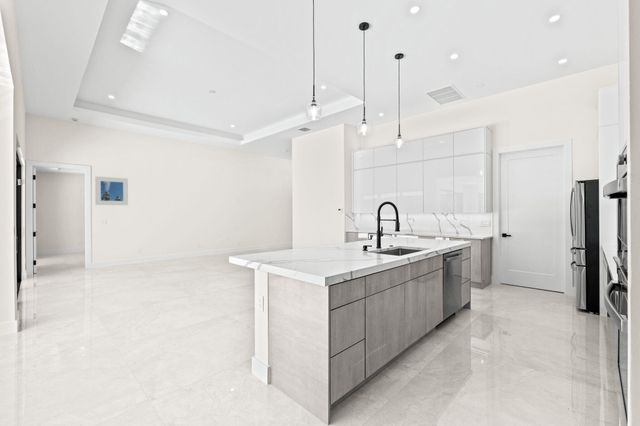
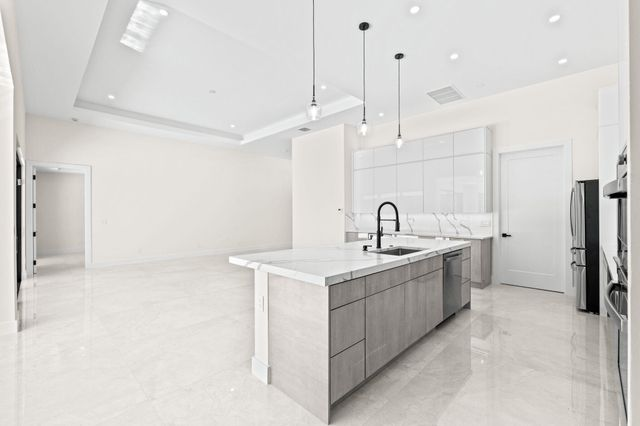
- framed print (112, 191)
